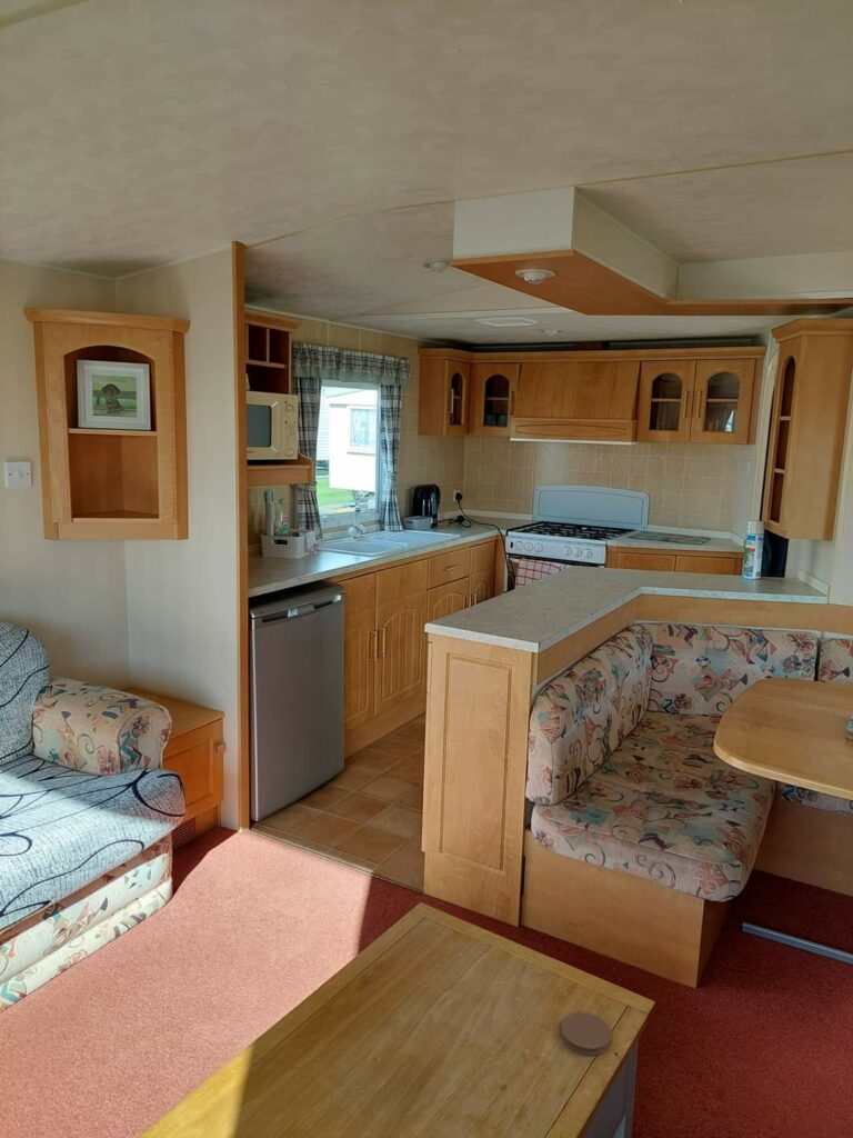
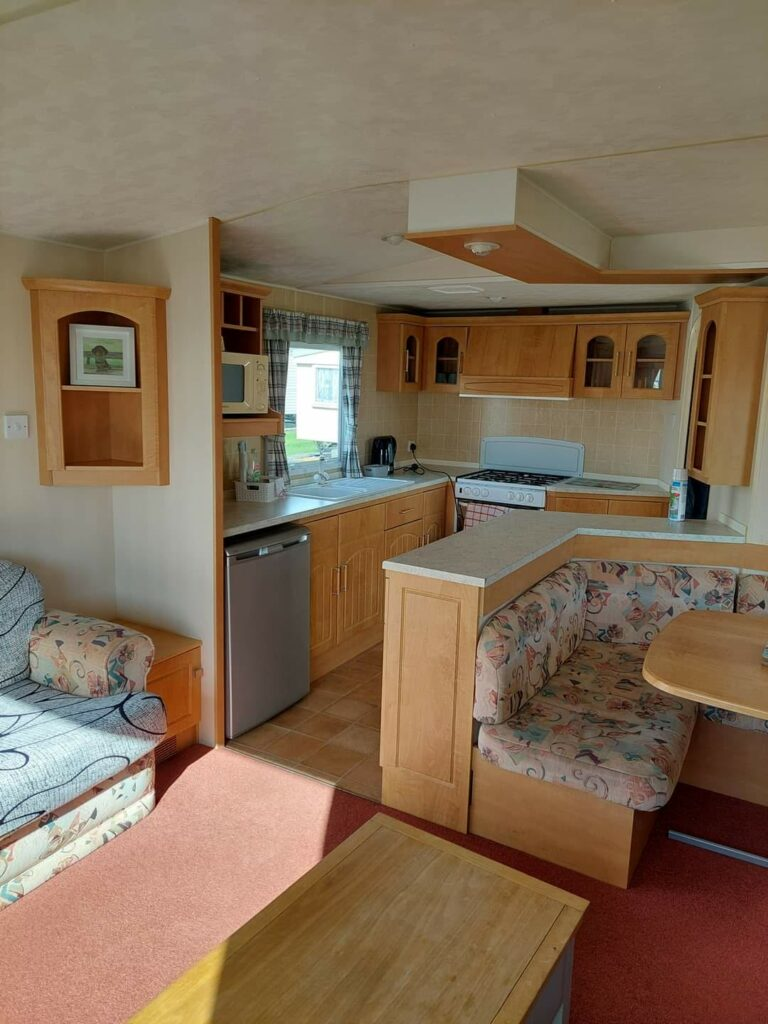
- coaster (585, 1032)
